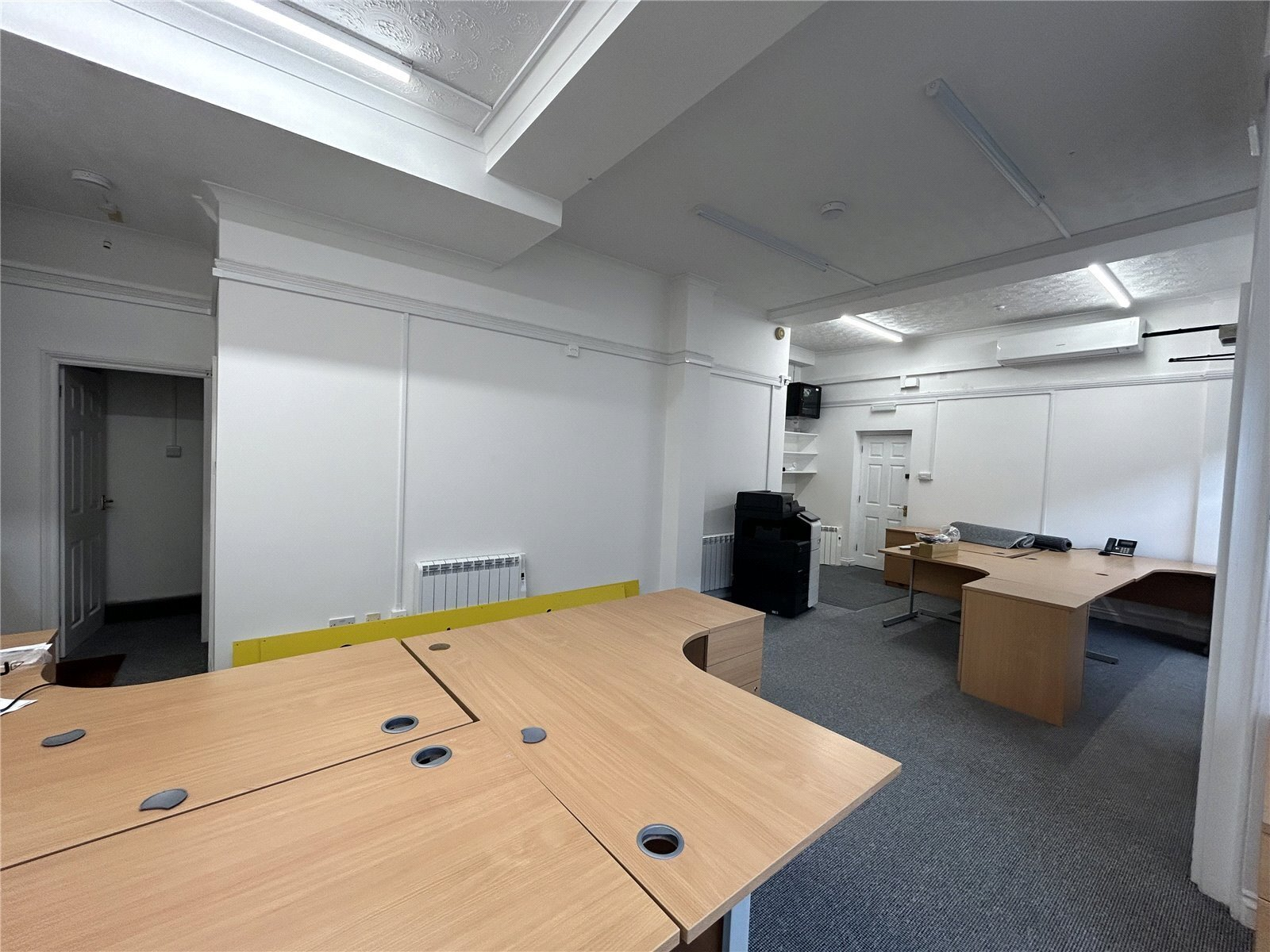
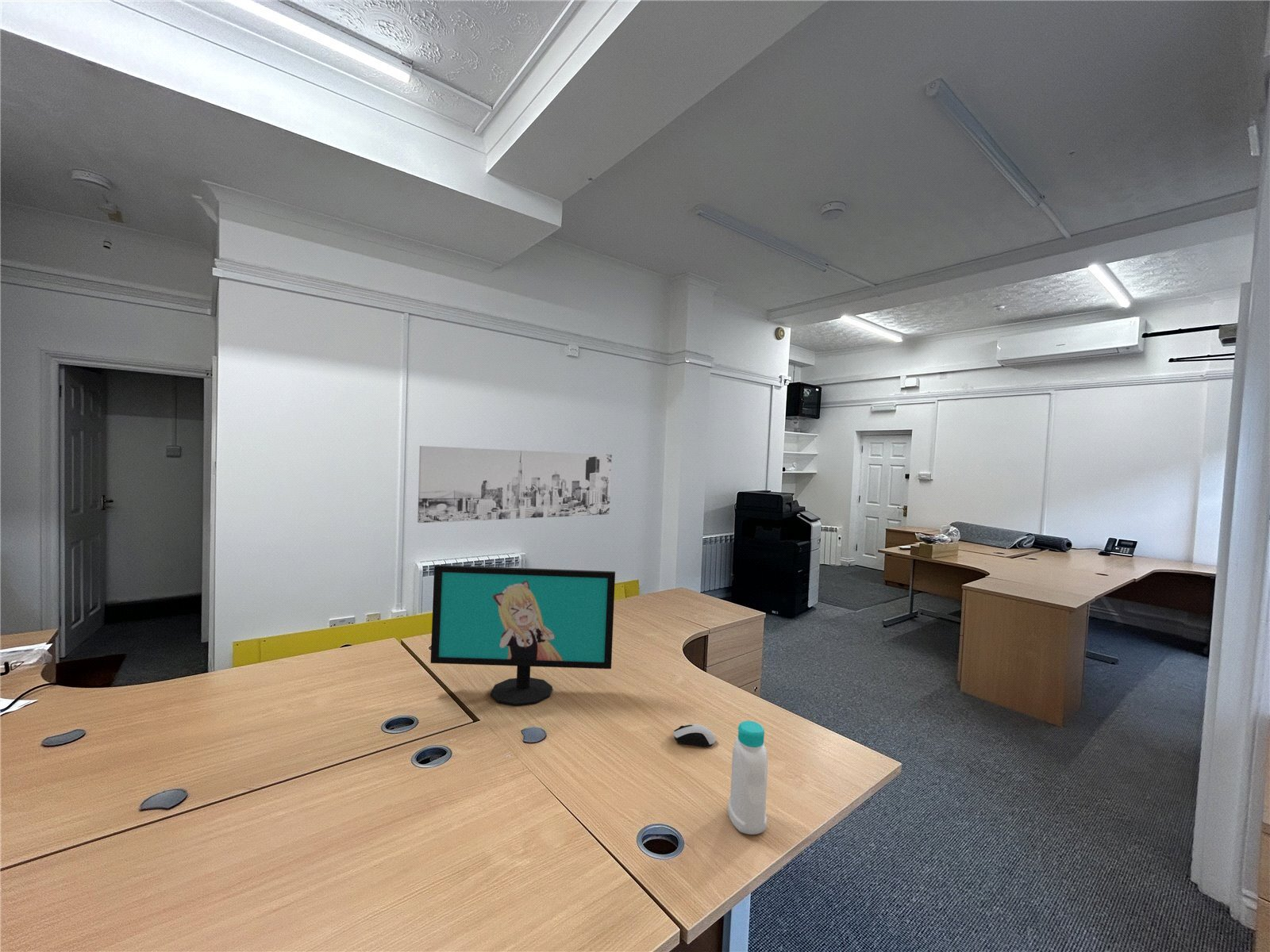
+ bottle (749, 773)
+ computer monitor (524, 630)
+ computer mouse (694, 732)
+ wall art (526, 484)
